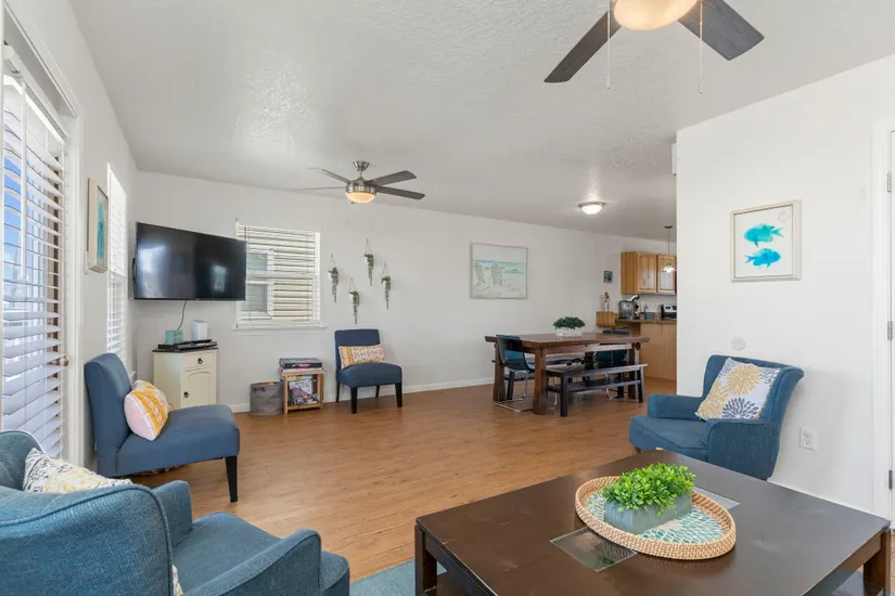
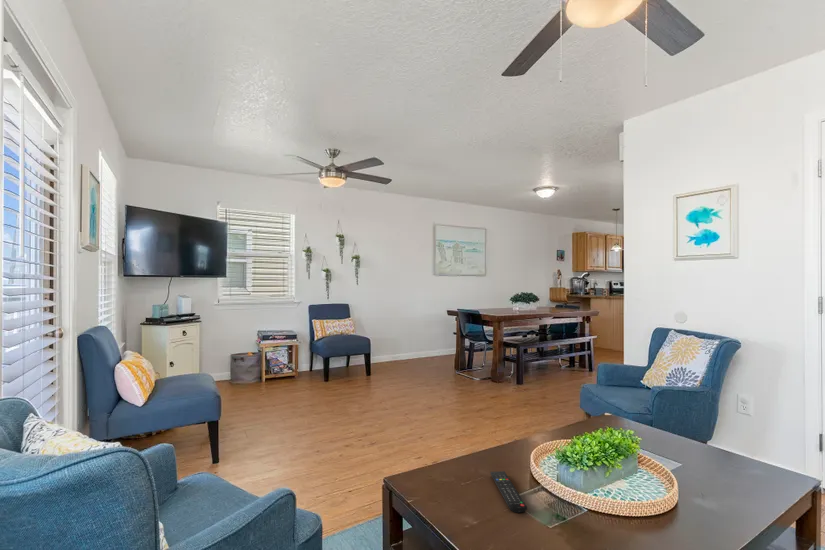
+ remote control (507, 490)
